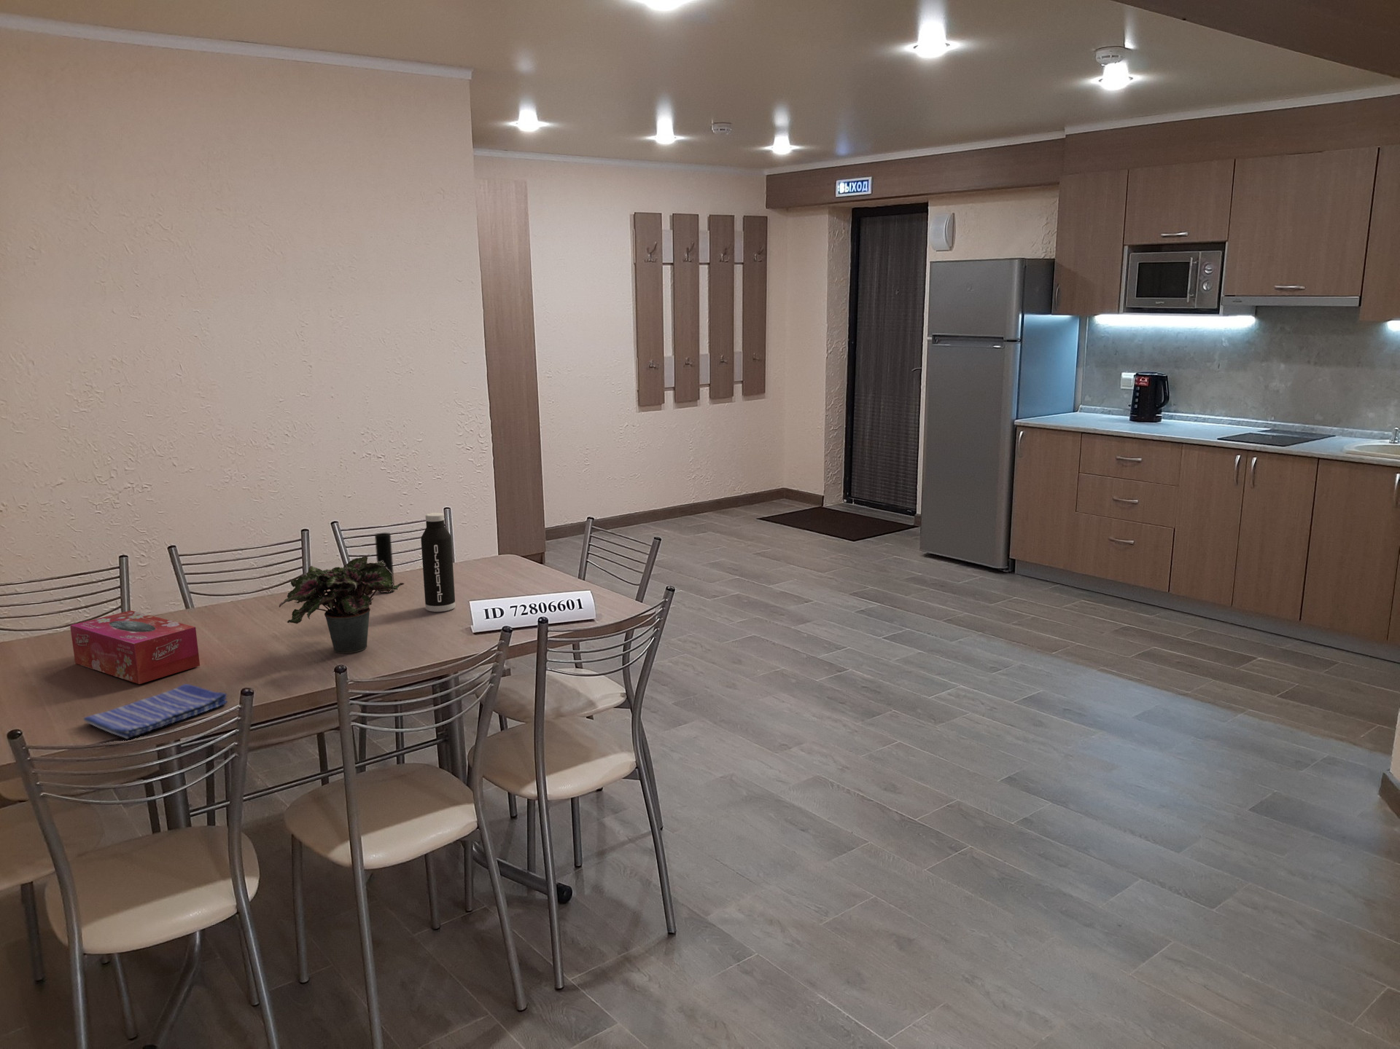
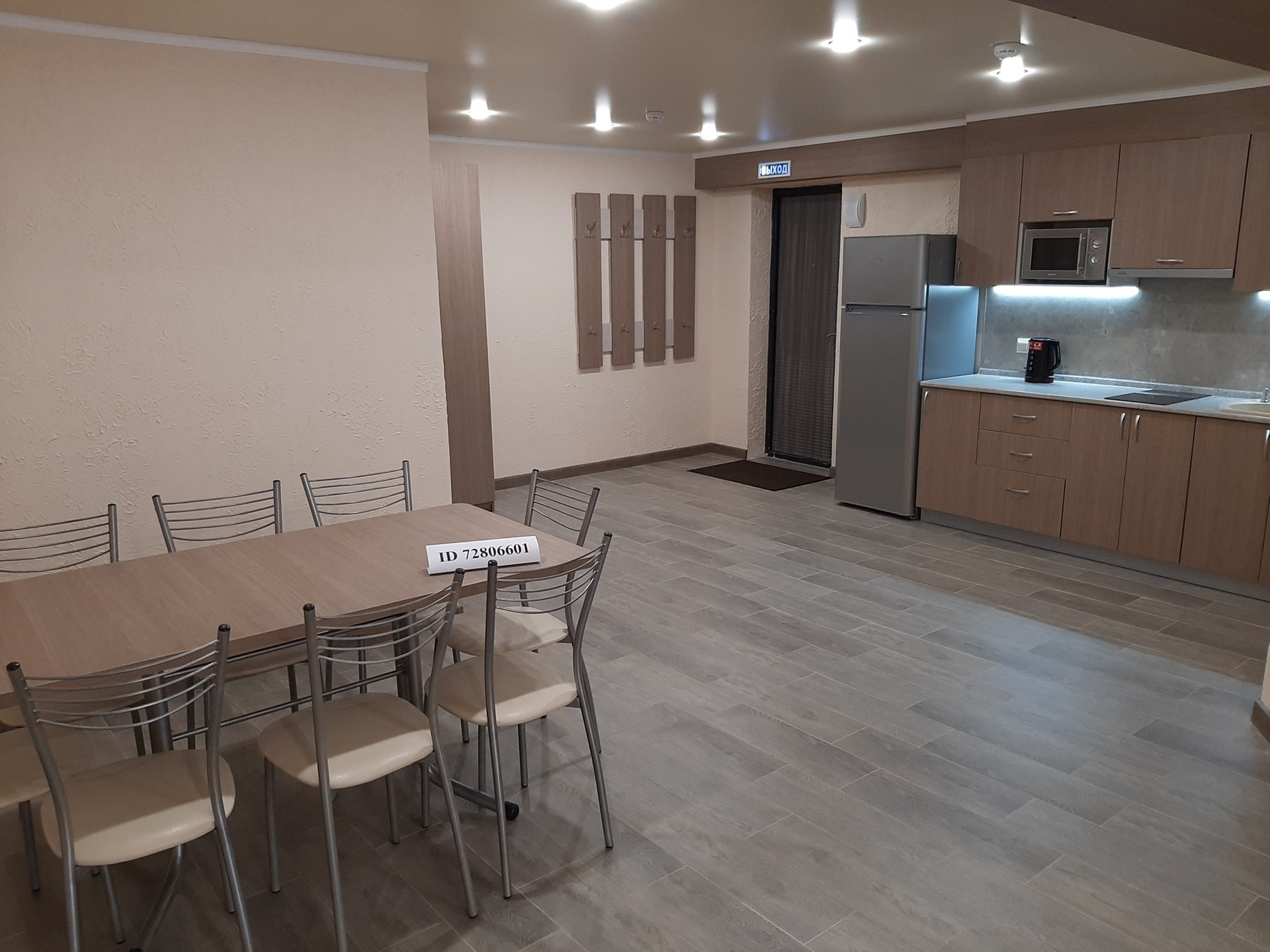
- cup (385, 562)
- water bottle (438, 561)
- dish towel (159, 707)
- tissue box (134, 645)
- potted plant (344, 607)
